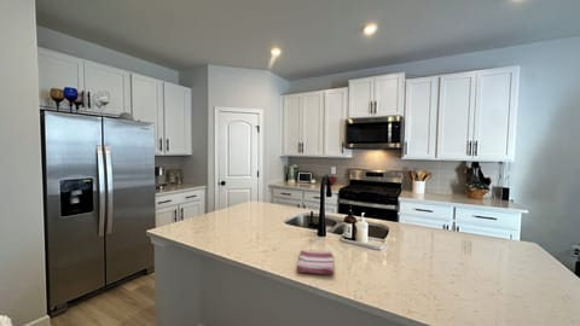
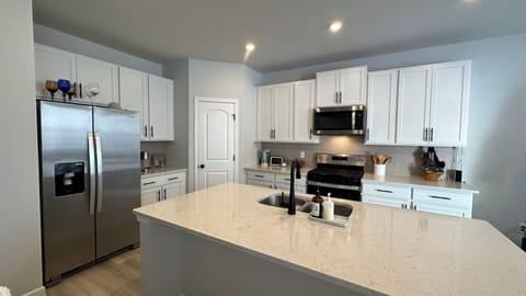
- dish towel (315, 260)
